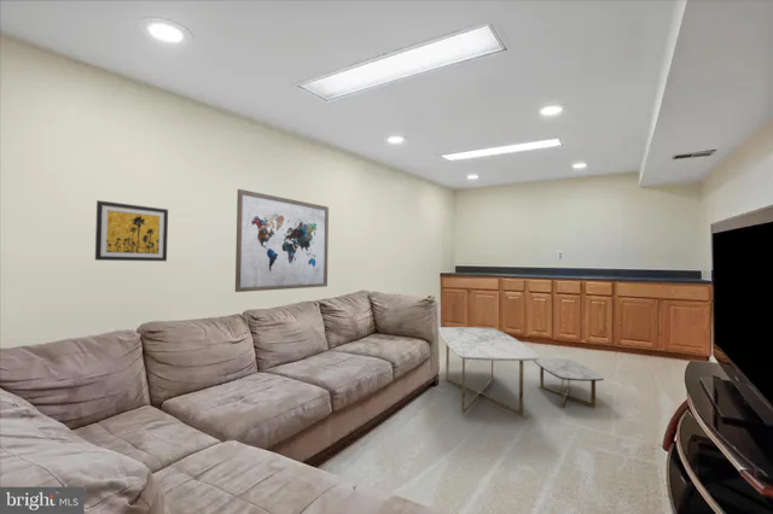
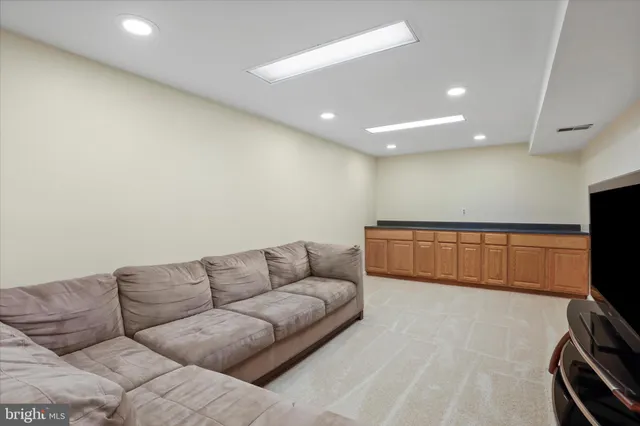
- wall art (134, 233)
- coffee table (519, 368)
- wall art (287, 244)
